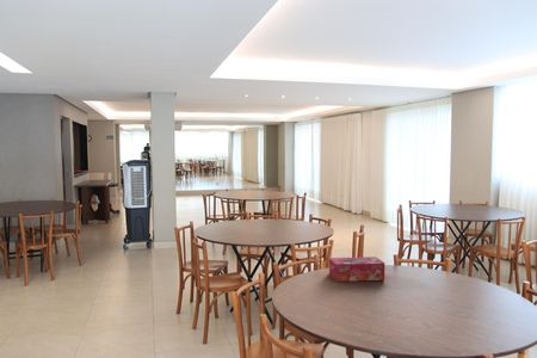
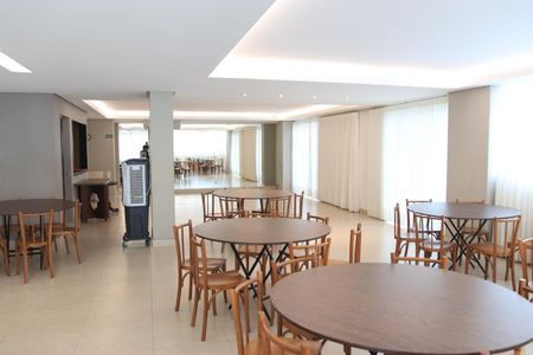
- tissue box (356, 268)
